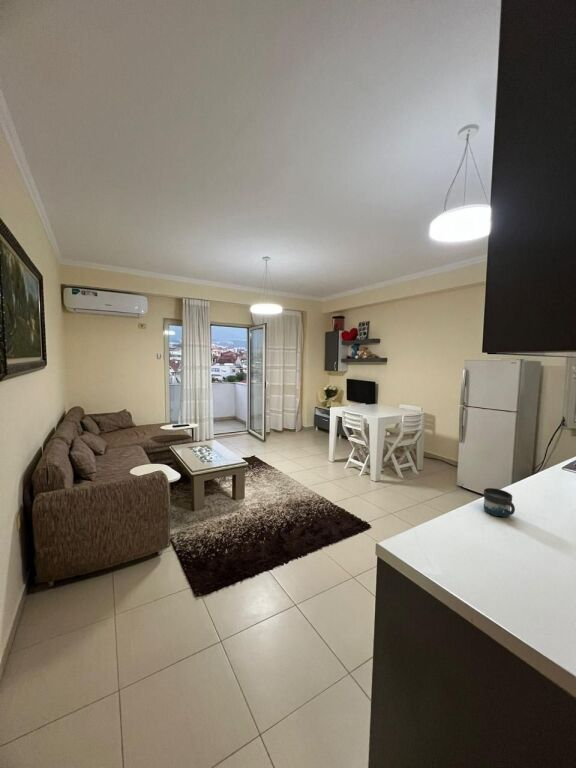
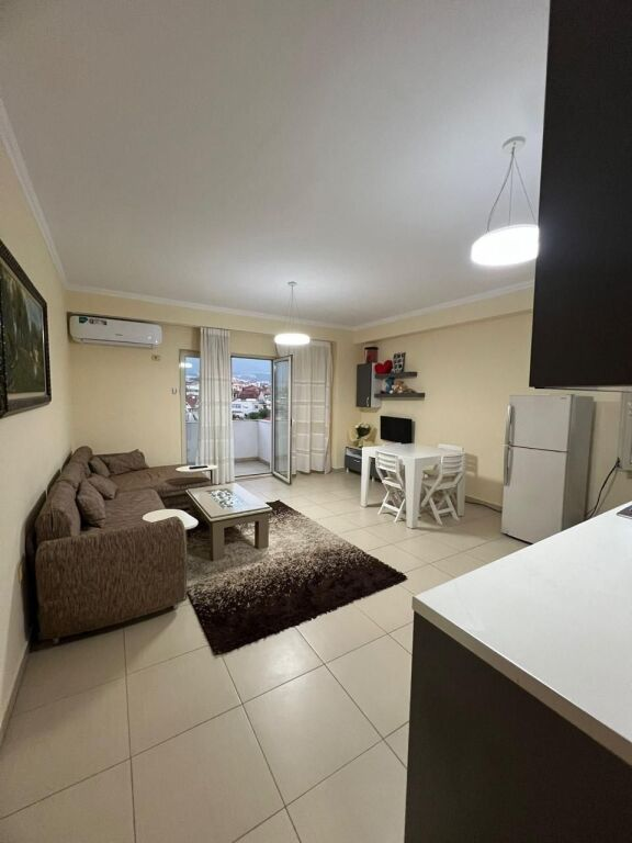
- mug (500, 503)
